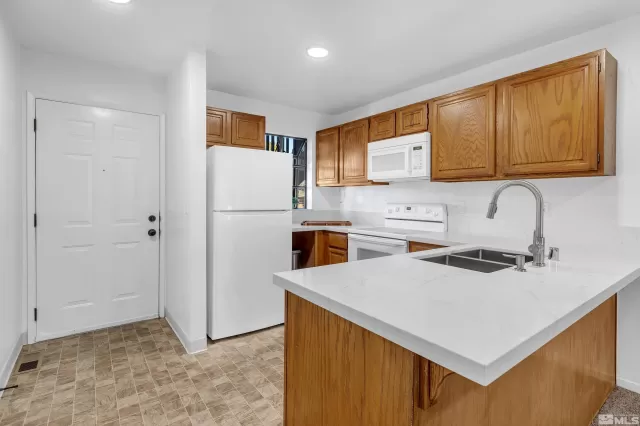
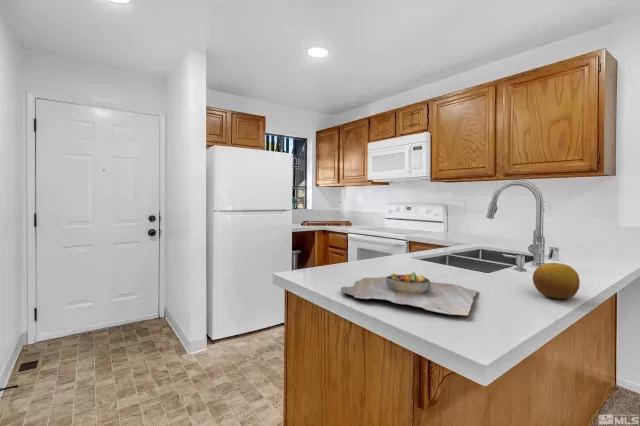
+ cutting board (412, 284)
+ fruit (555, 280)
